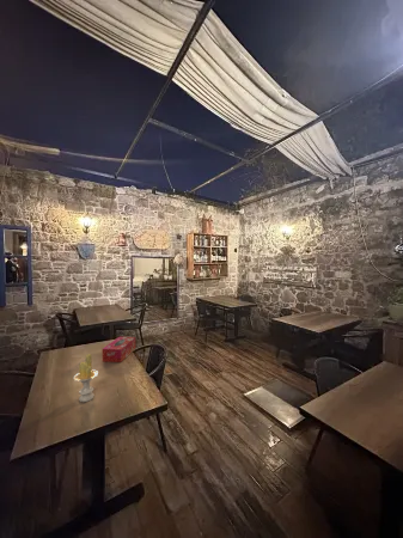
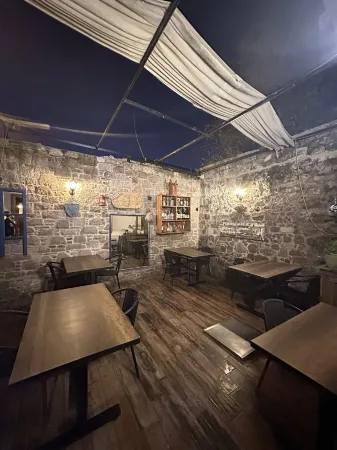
- candle (86, 377)
- tissue box (120, 348)
